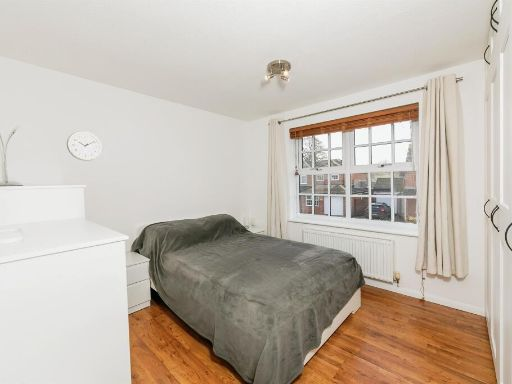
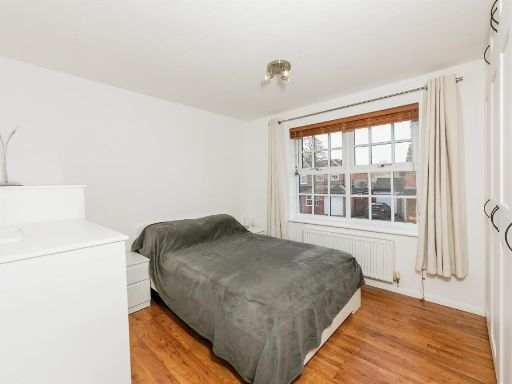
- wall clock (85, 145)
